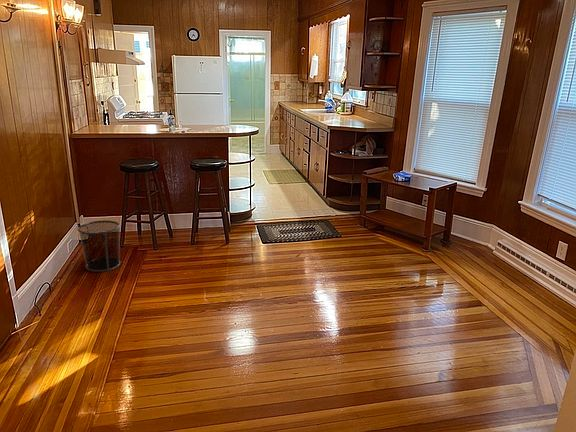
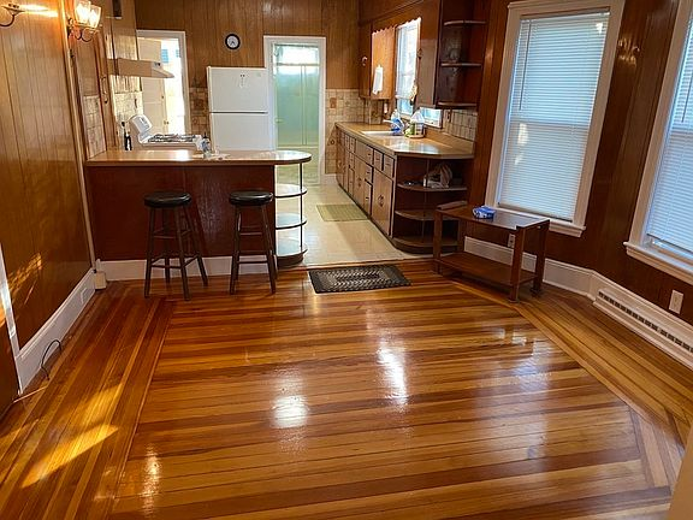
- waste bin (101, 245)
